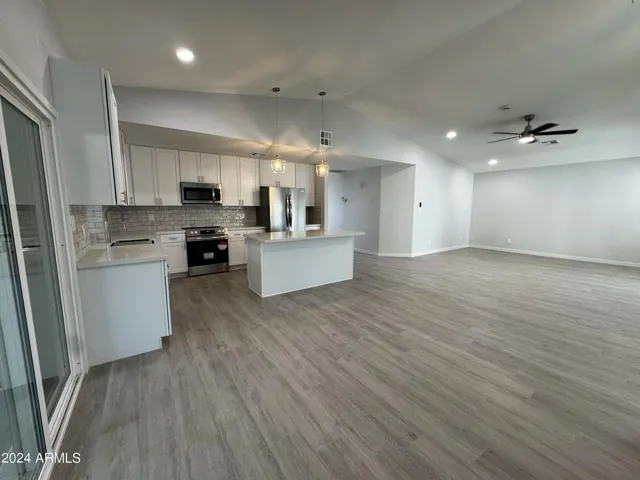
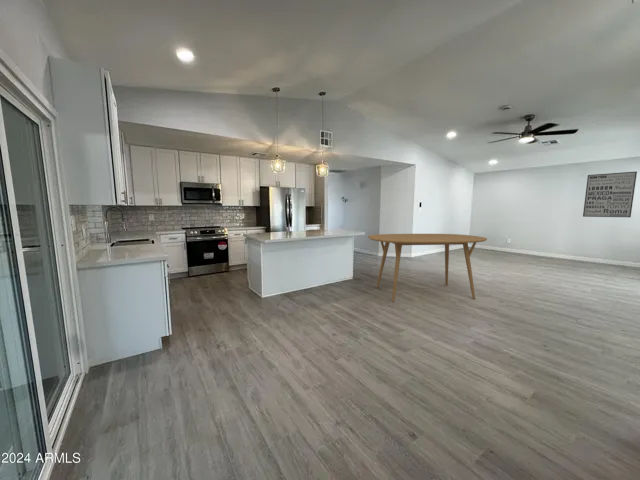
+ dining table (423, 244)
+ wall art (608, 195)
